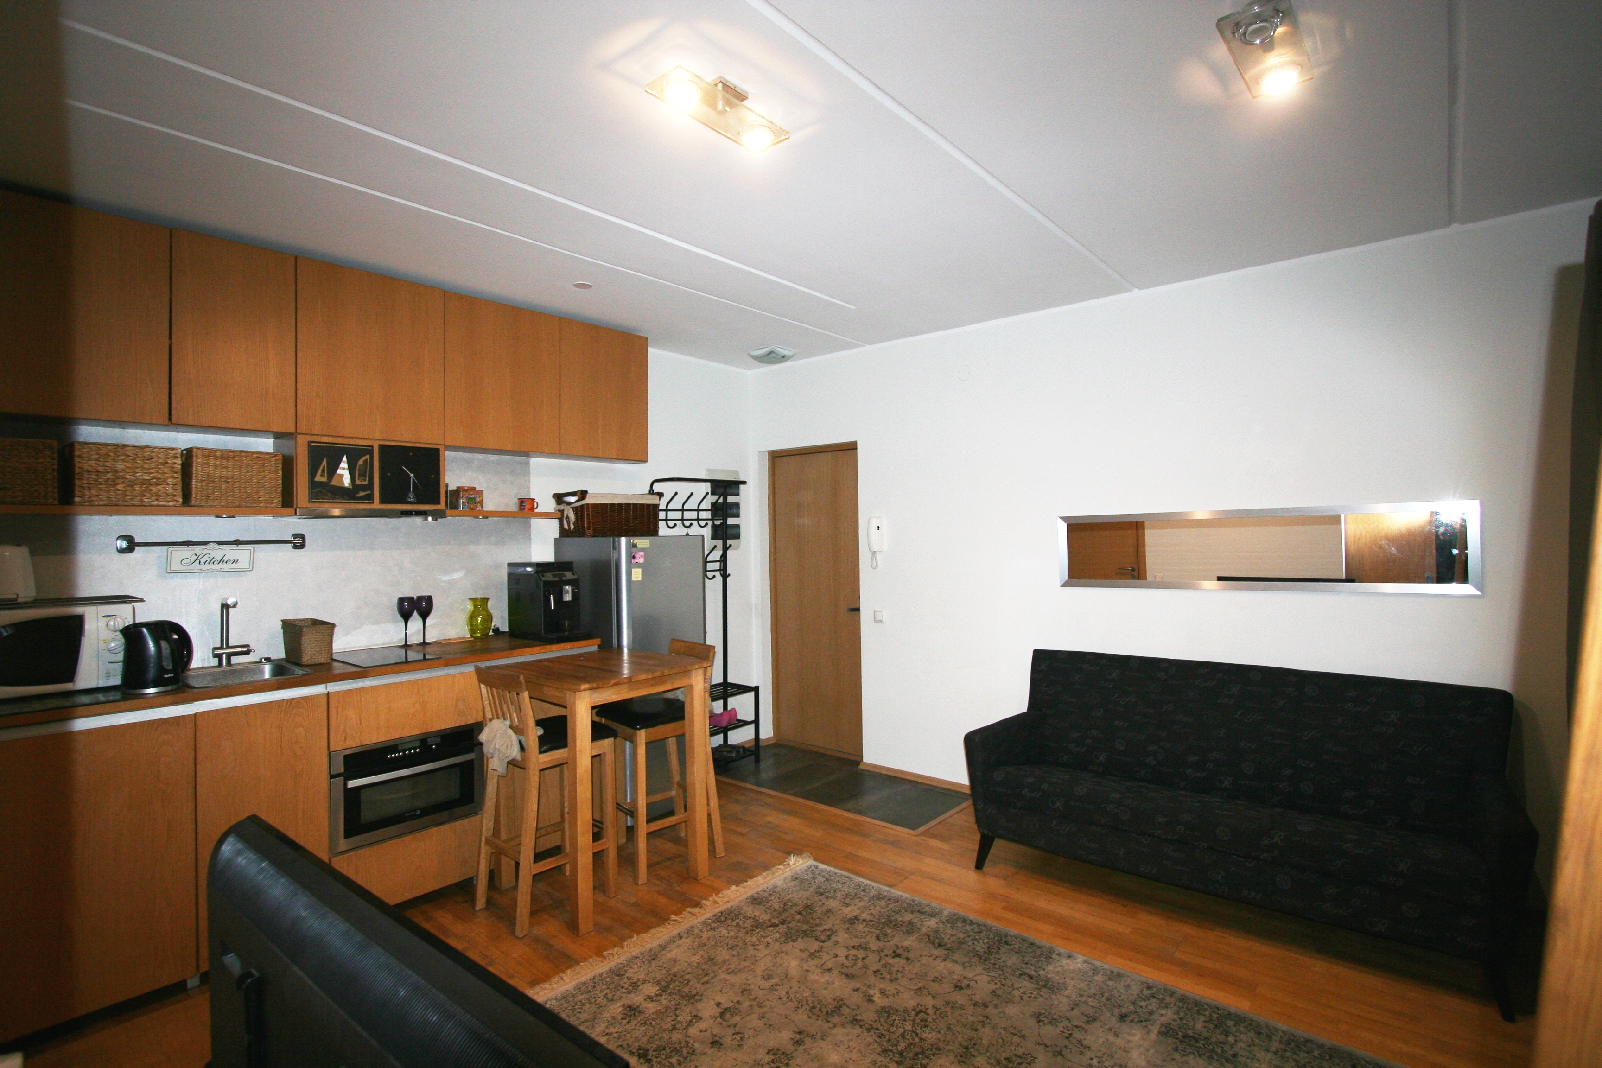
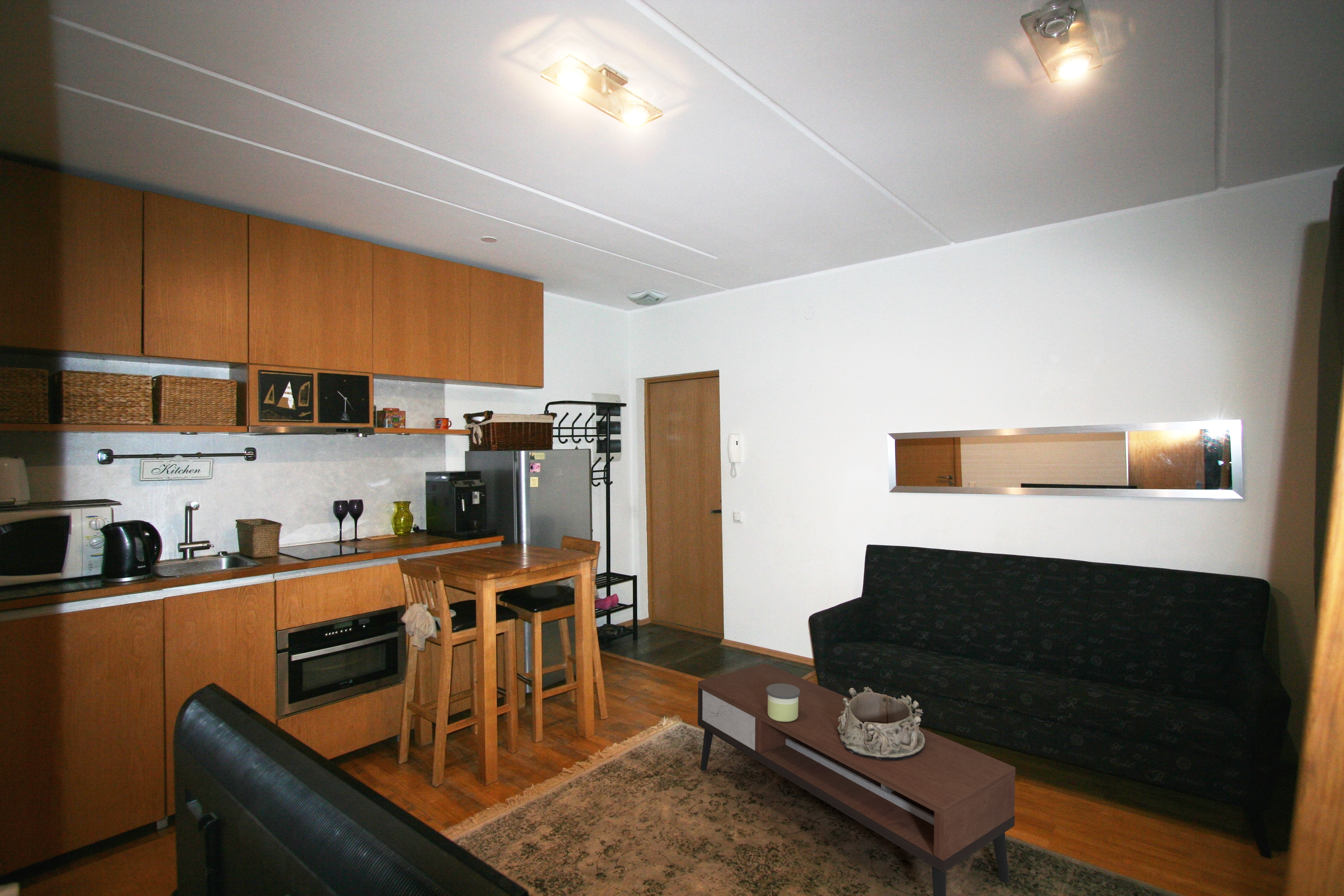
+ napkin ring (881, 719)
+ coffee table (833, 768)
+ candle (783, 702)
